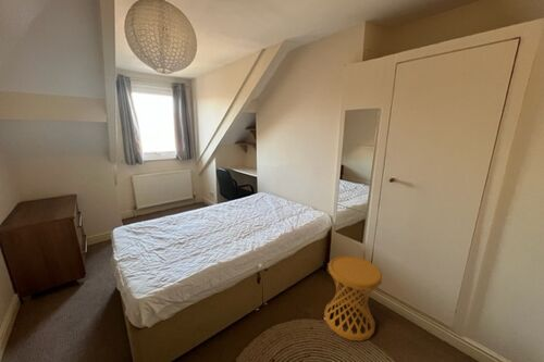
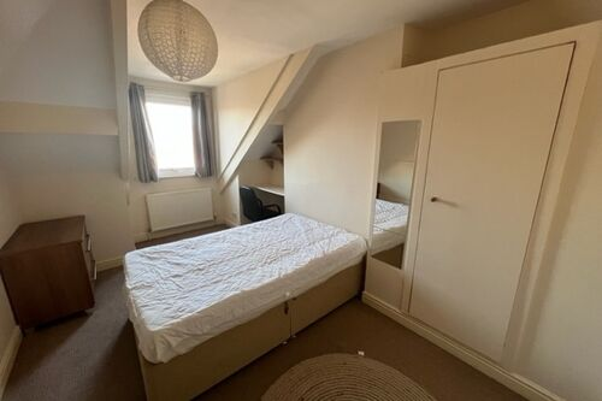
- side table (350, 295)
